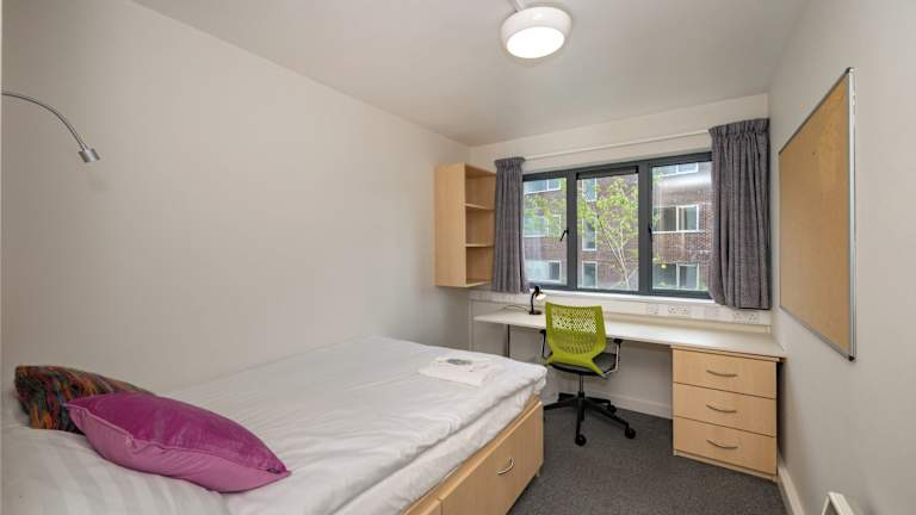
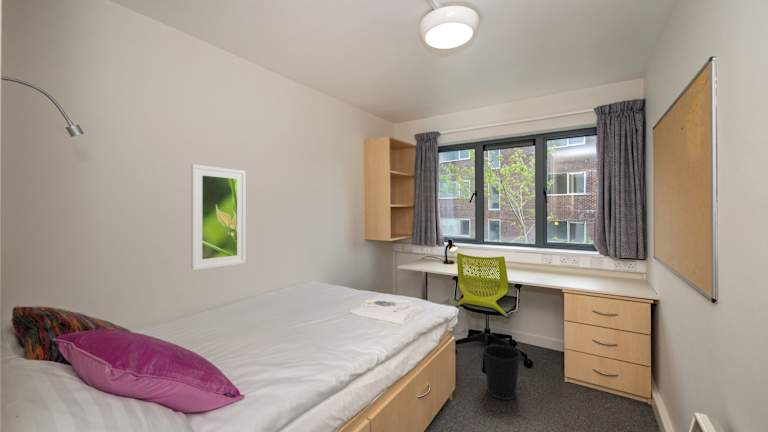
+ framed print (220, 217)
+ wastebasket (501, 372)
